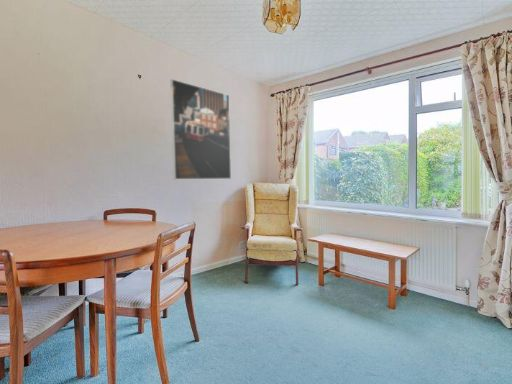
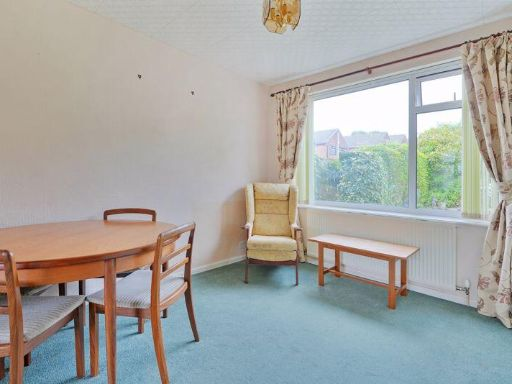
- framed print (203, 133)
